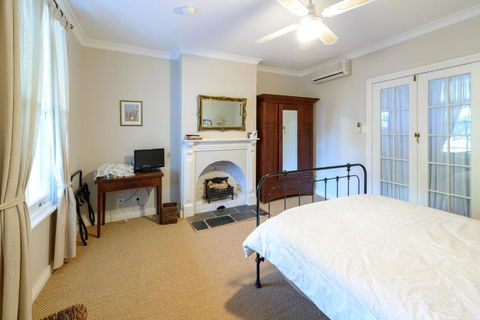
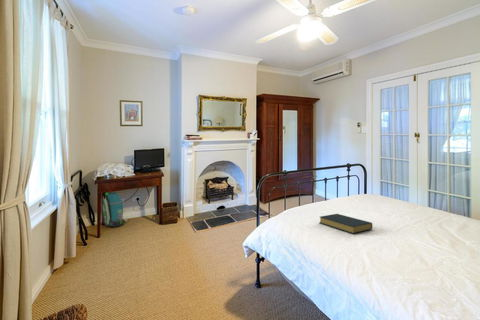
+ hardback book (344, 222)
+ backpack (112, 207)
